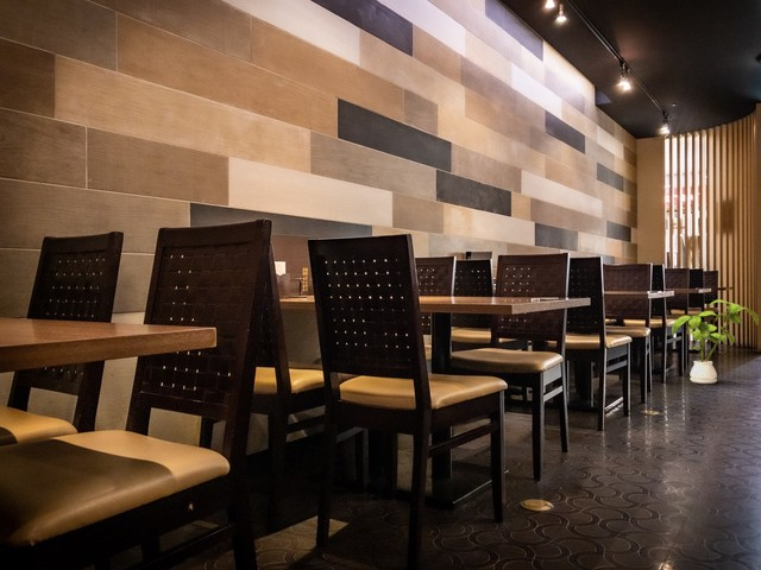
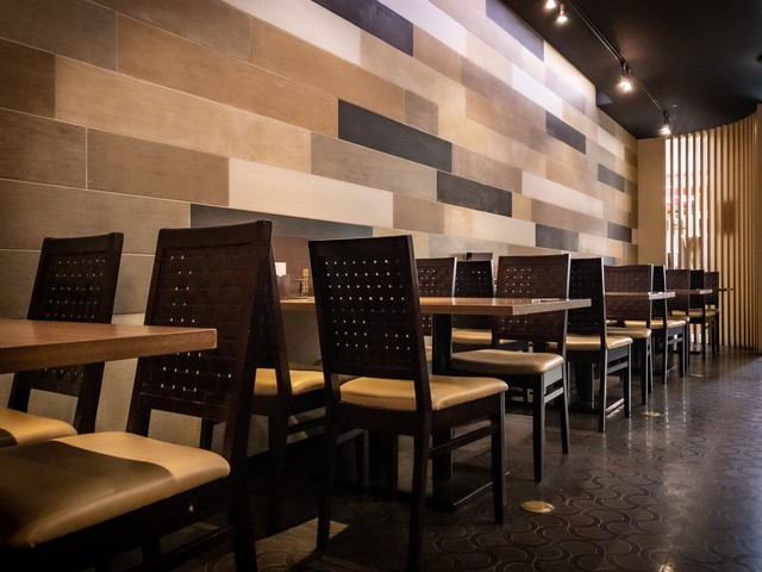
- house plant (717, 341)
